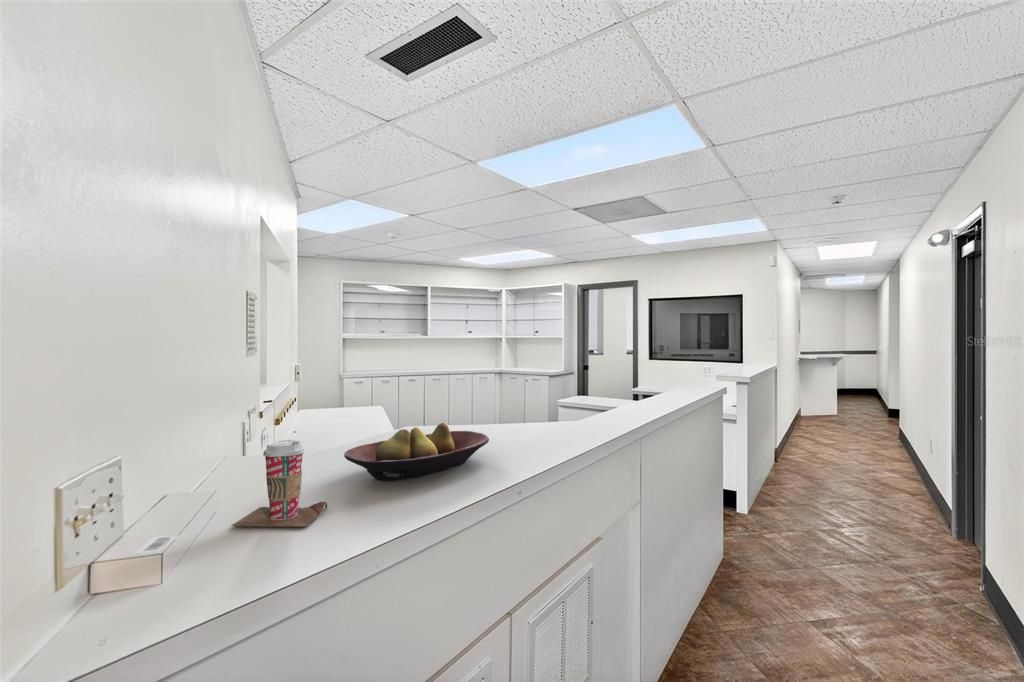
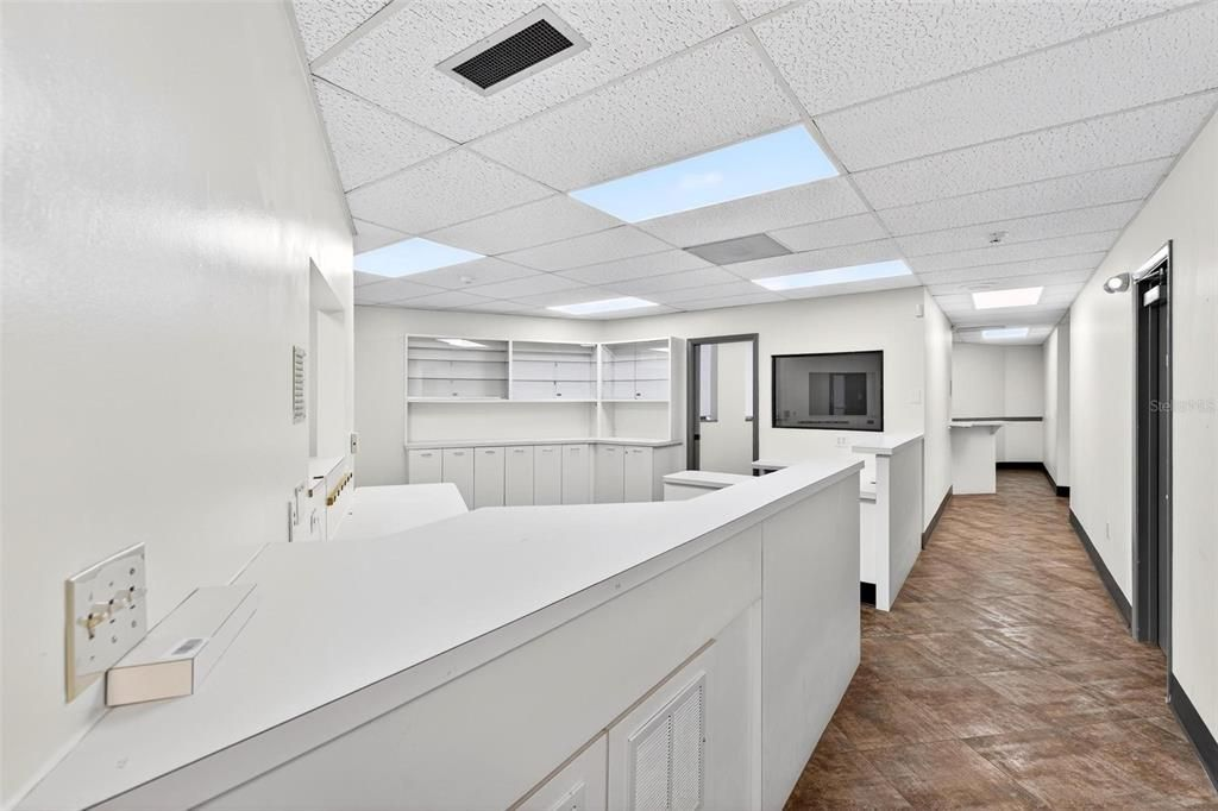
- fruit bowl (422, 446)
- coffee cup (281, 478)
